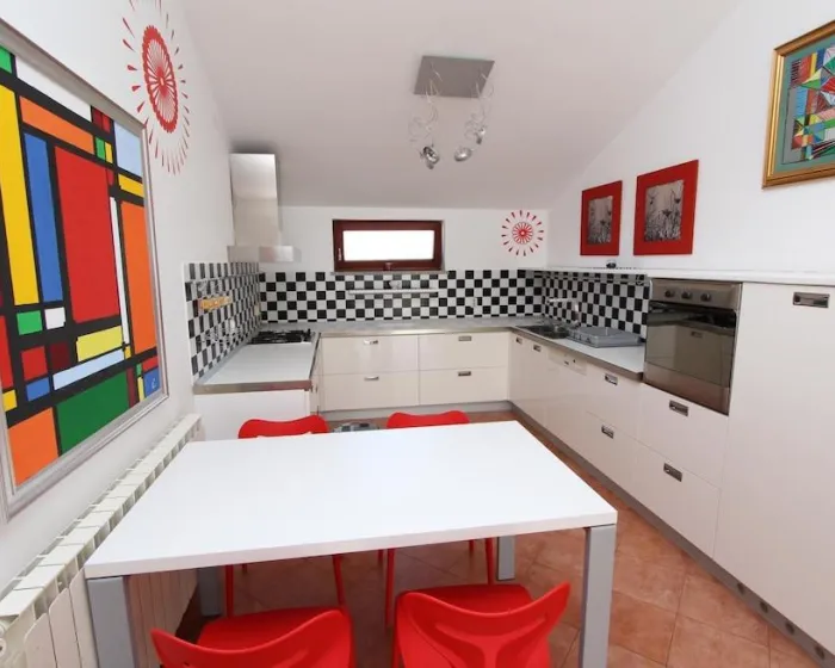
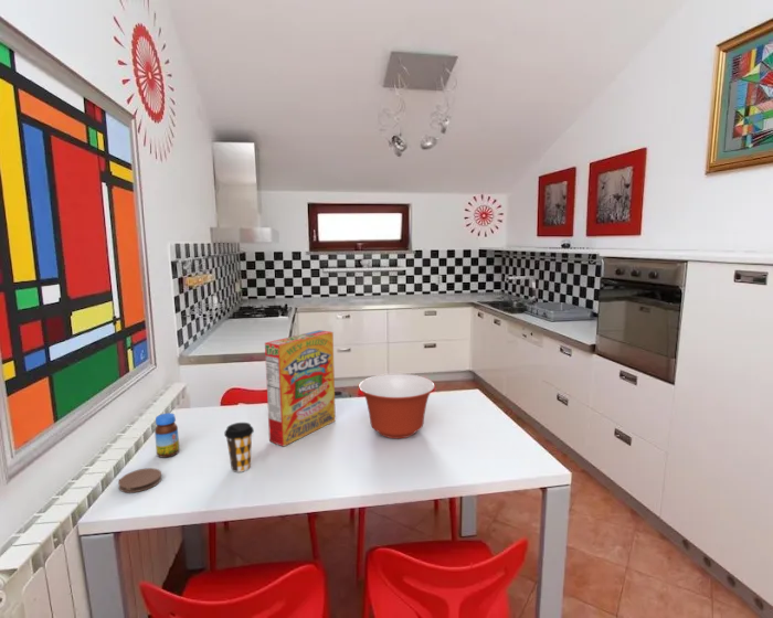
+ jar (167, 434)
+ coaster (140, 479)
+ coffee cup (240, 447)
+ cereal box (301, 384)
+ mixing bowl (396, 407)
